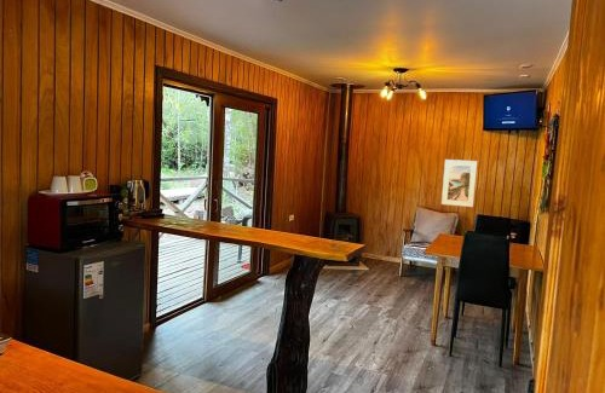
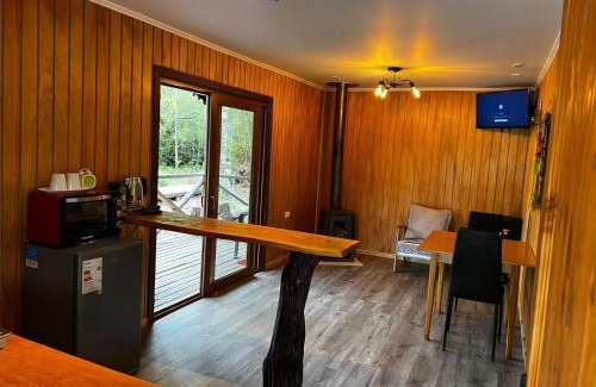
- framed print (459, 183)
